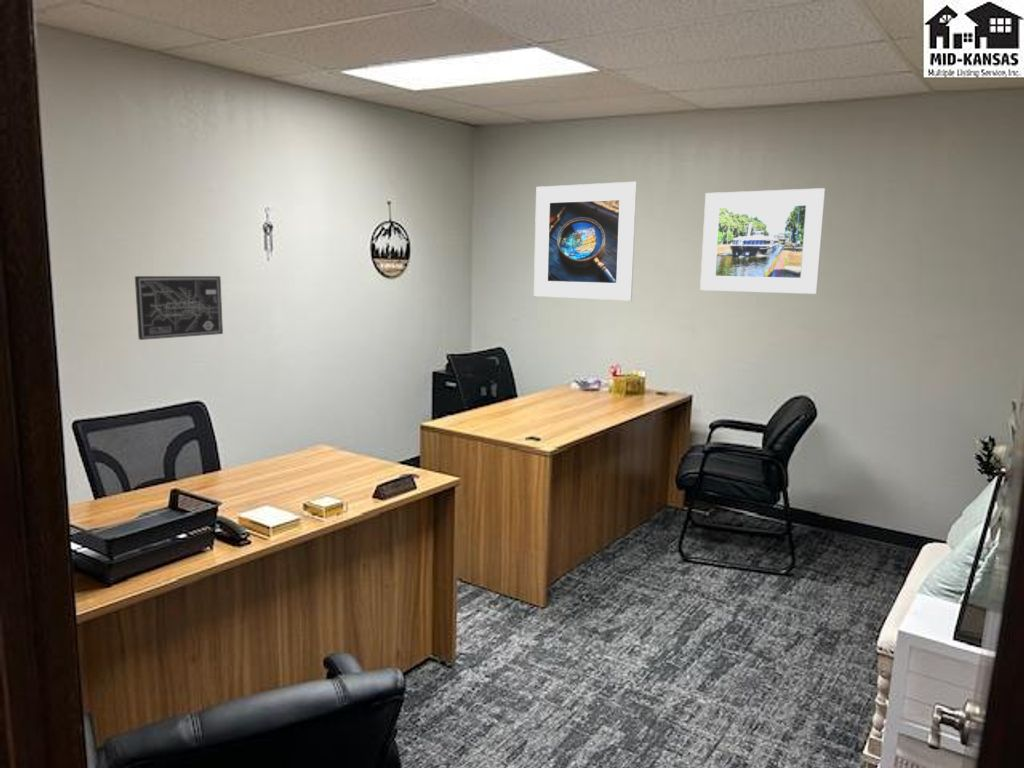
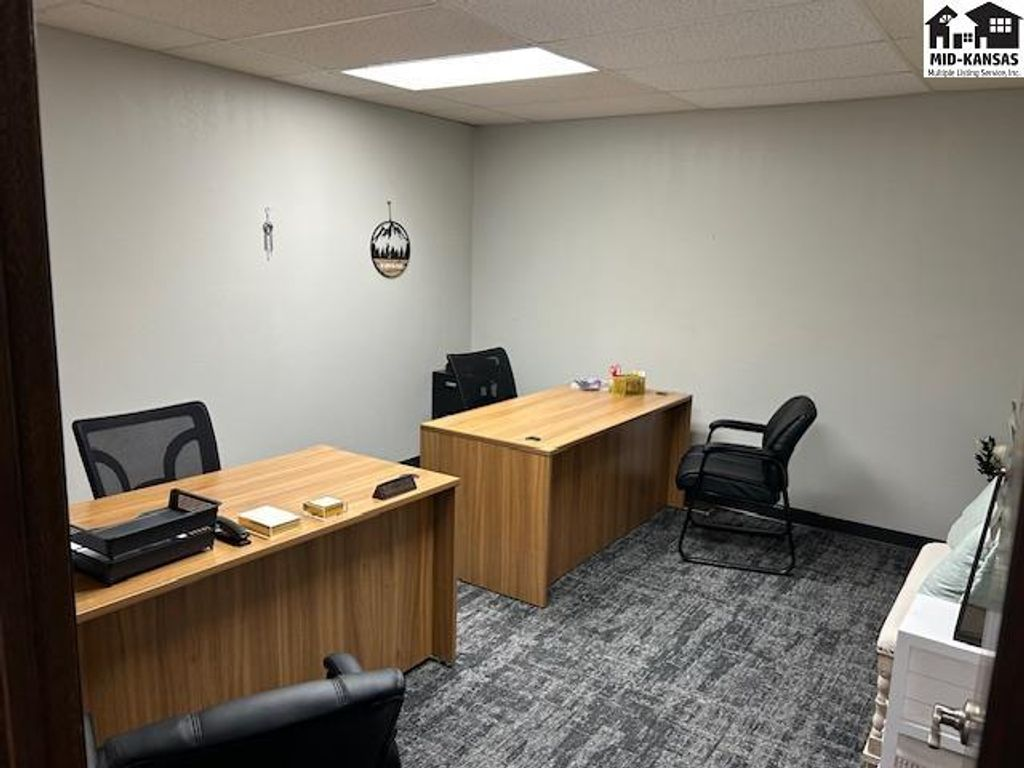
- wall art (181, 306)
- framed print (582, 242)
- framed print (759, 242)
